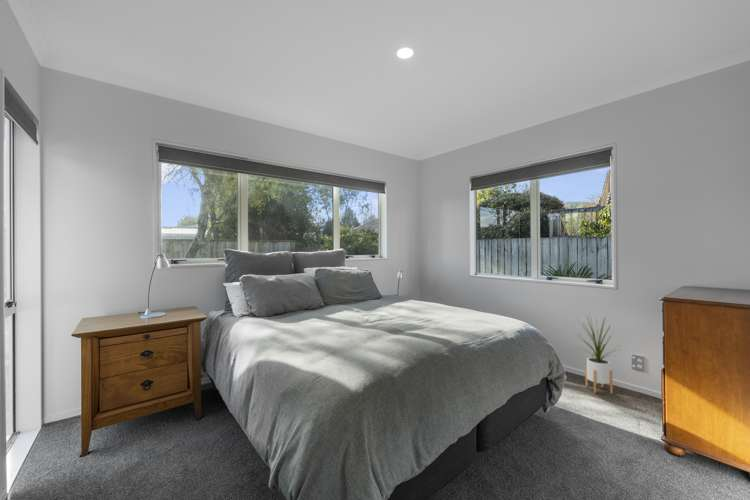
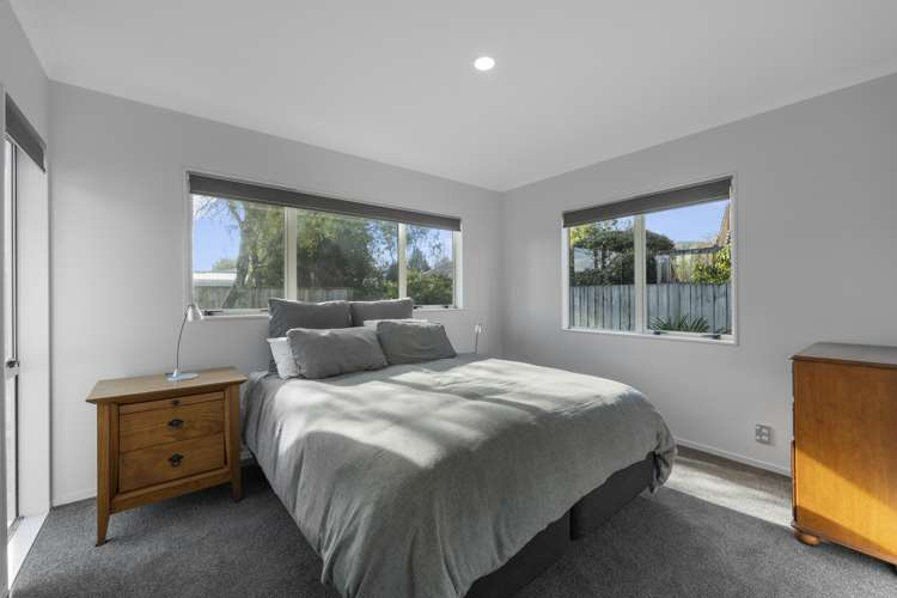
- house plant (599, 351)
